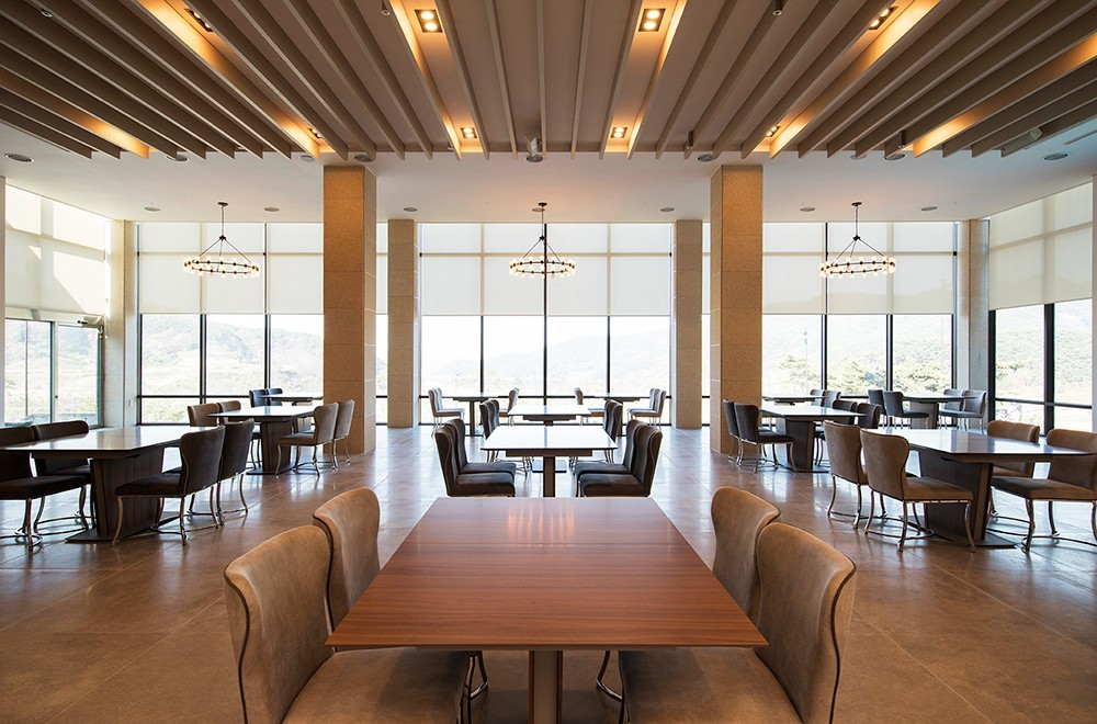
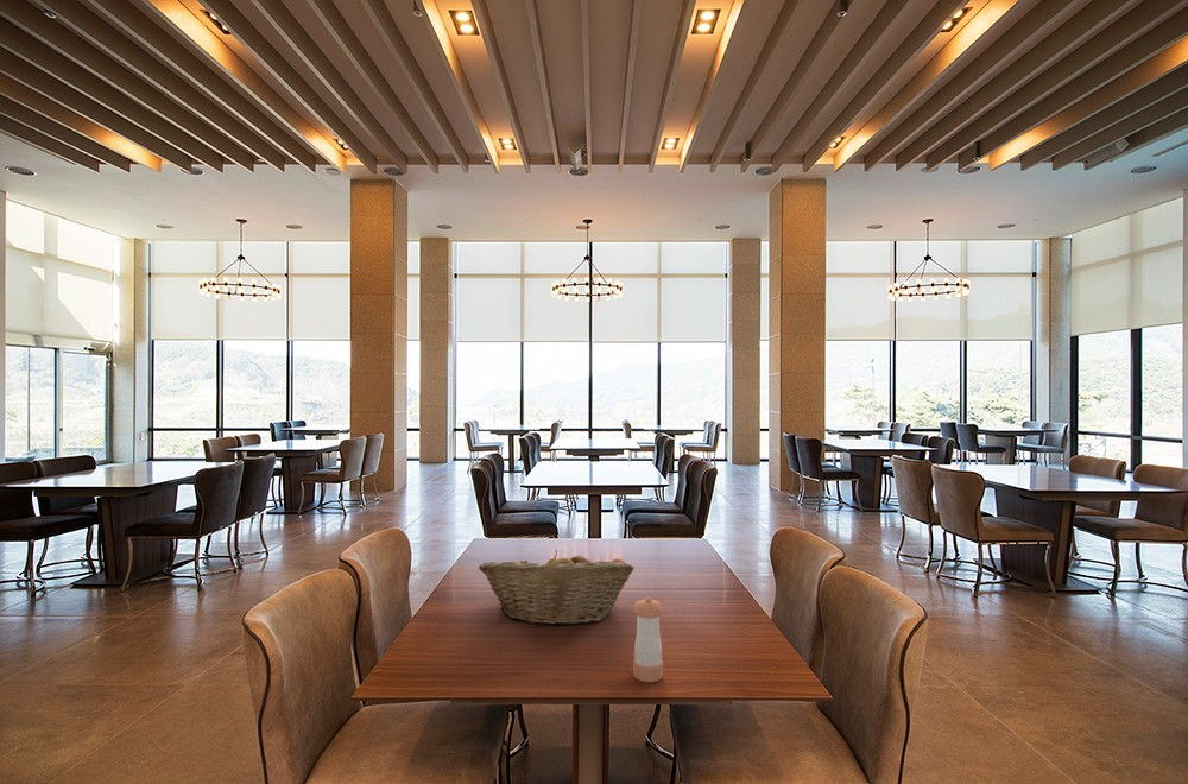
+ pepper shaker (647, 636)
+ fruit basket (556, 578)
